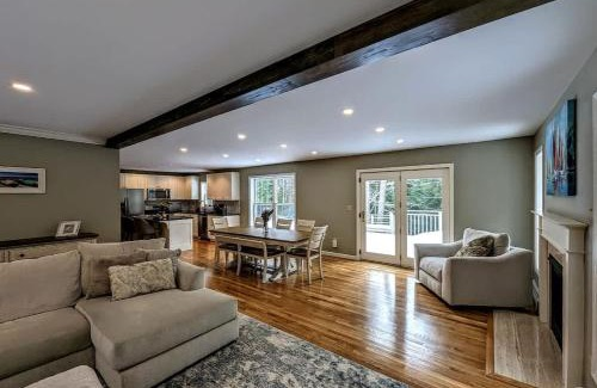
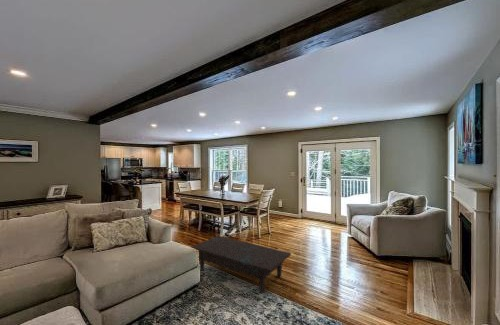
+ coffee table (239, 261)
